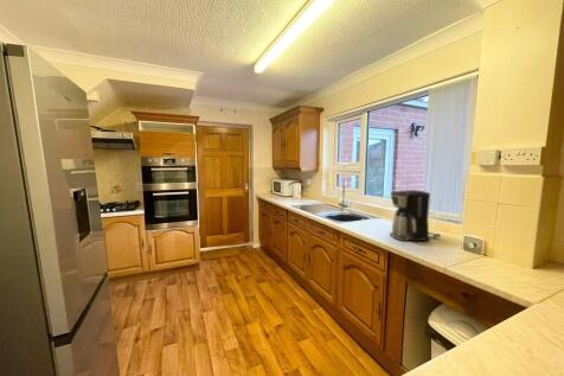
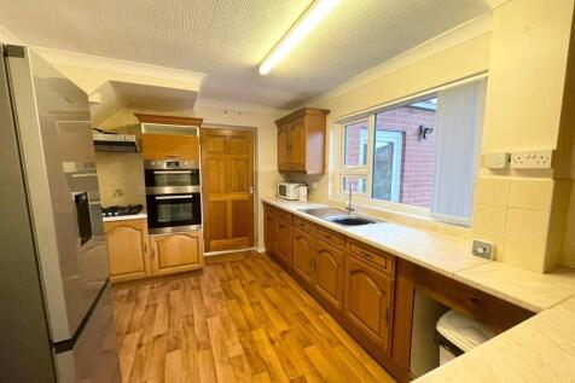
- coffee maker (416, 215)
